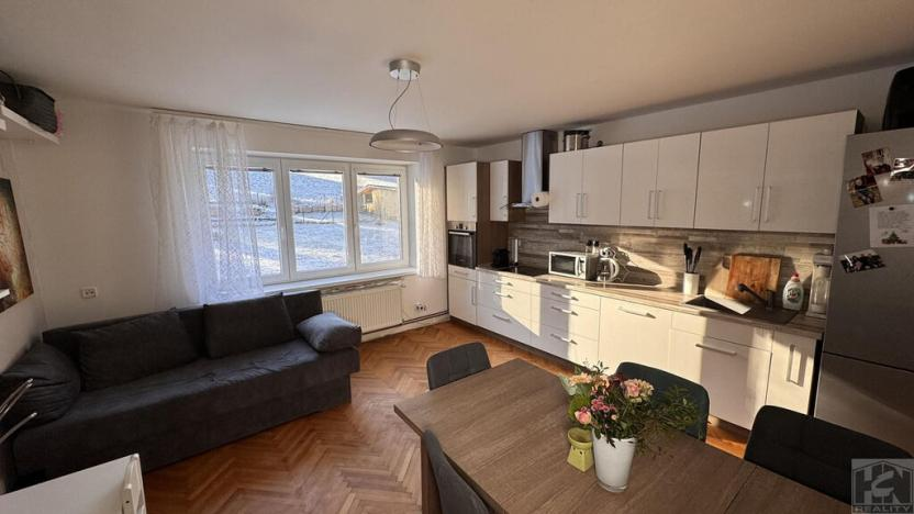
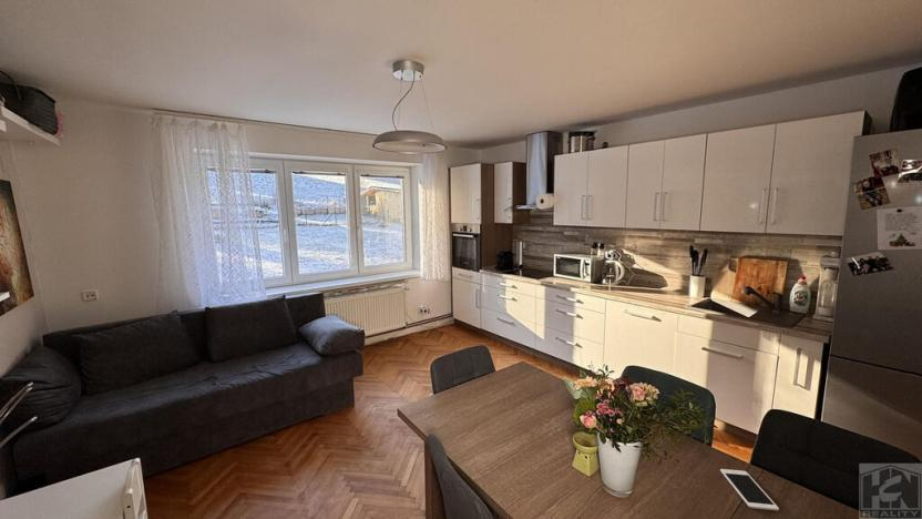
+ cell phone (747, 488)
